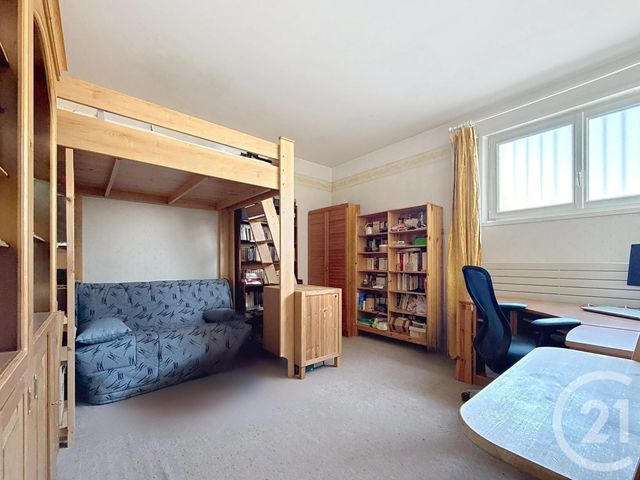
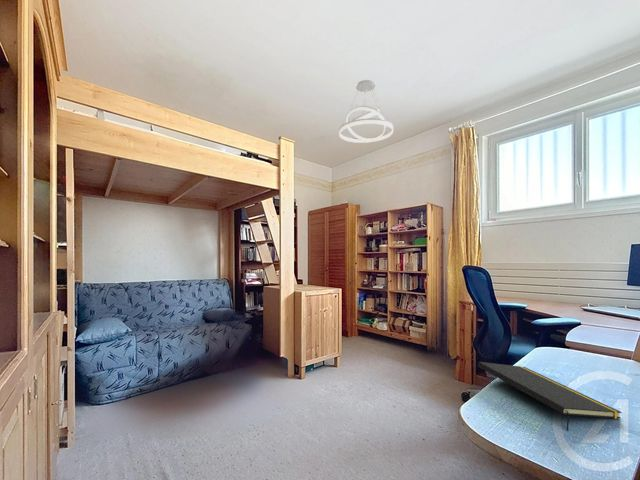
+ pendant light (365, 109)
+ notepad (540, 386)
